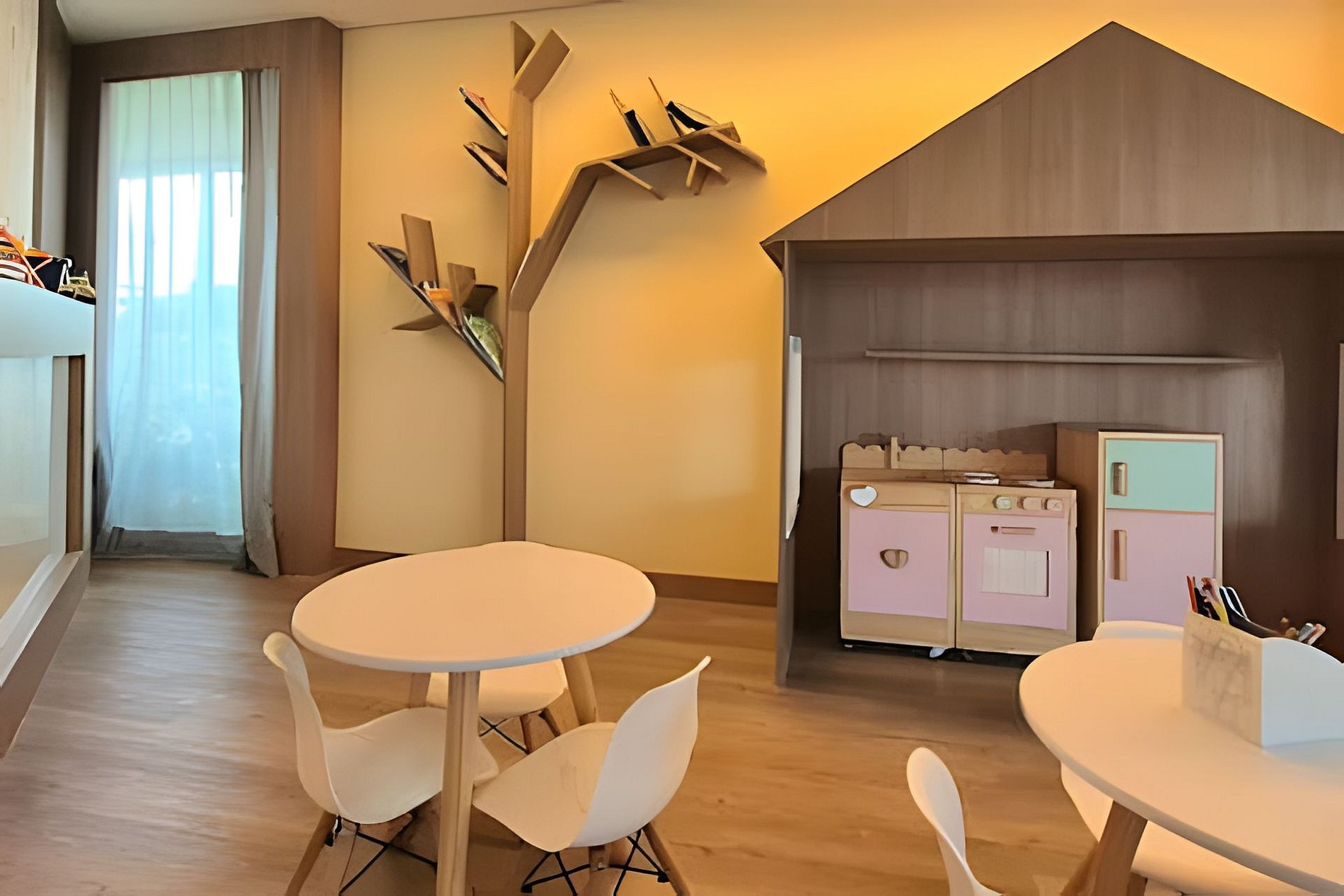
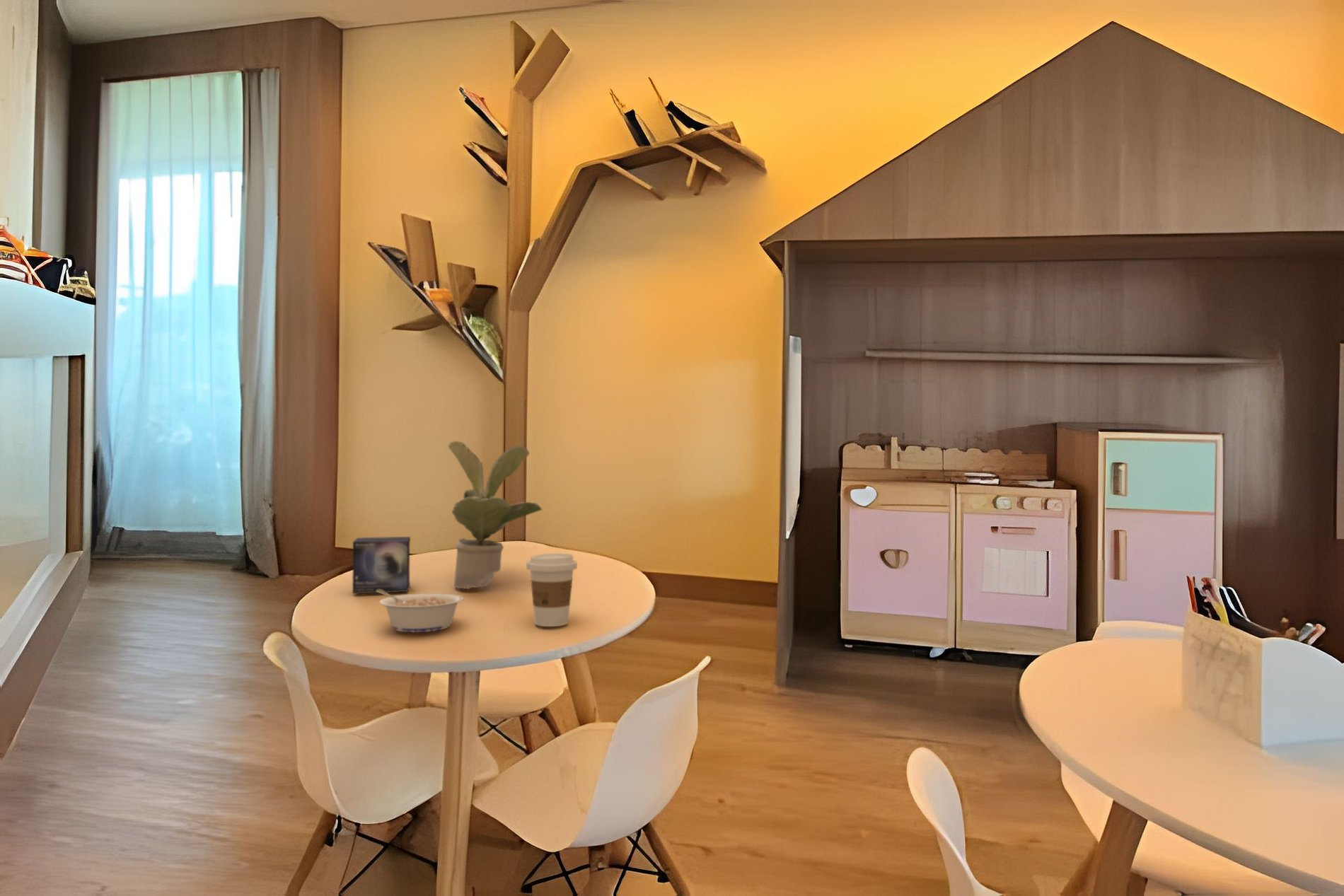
+ small box (381, 564)
+ potted plant (494, 513)
+ coffee cup (551, 589)
+ legume (418, 610)
